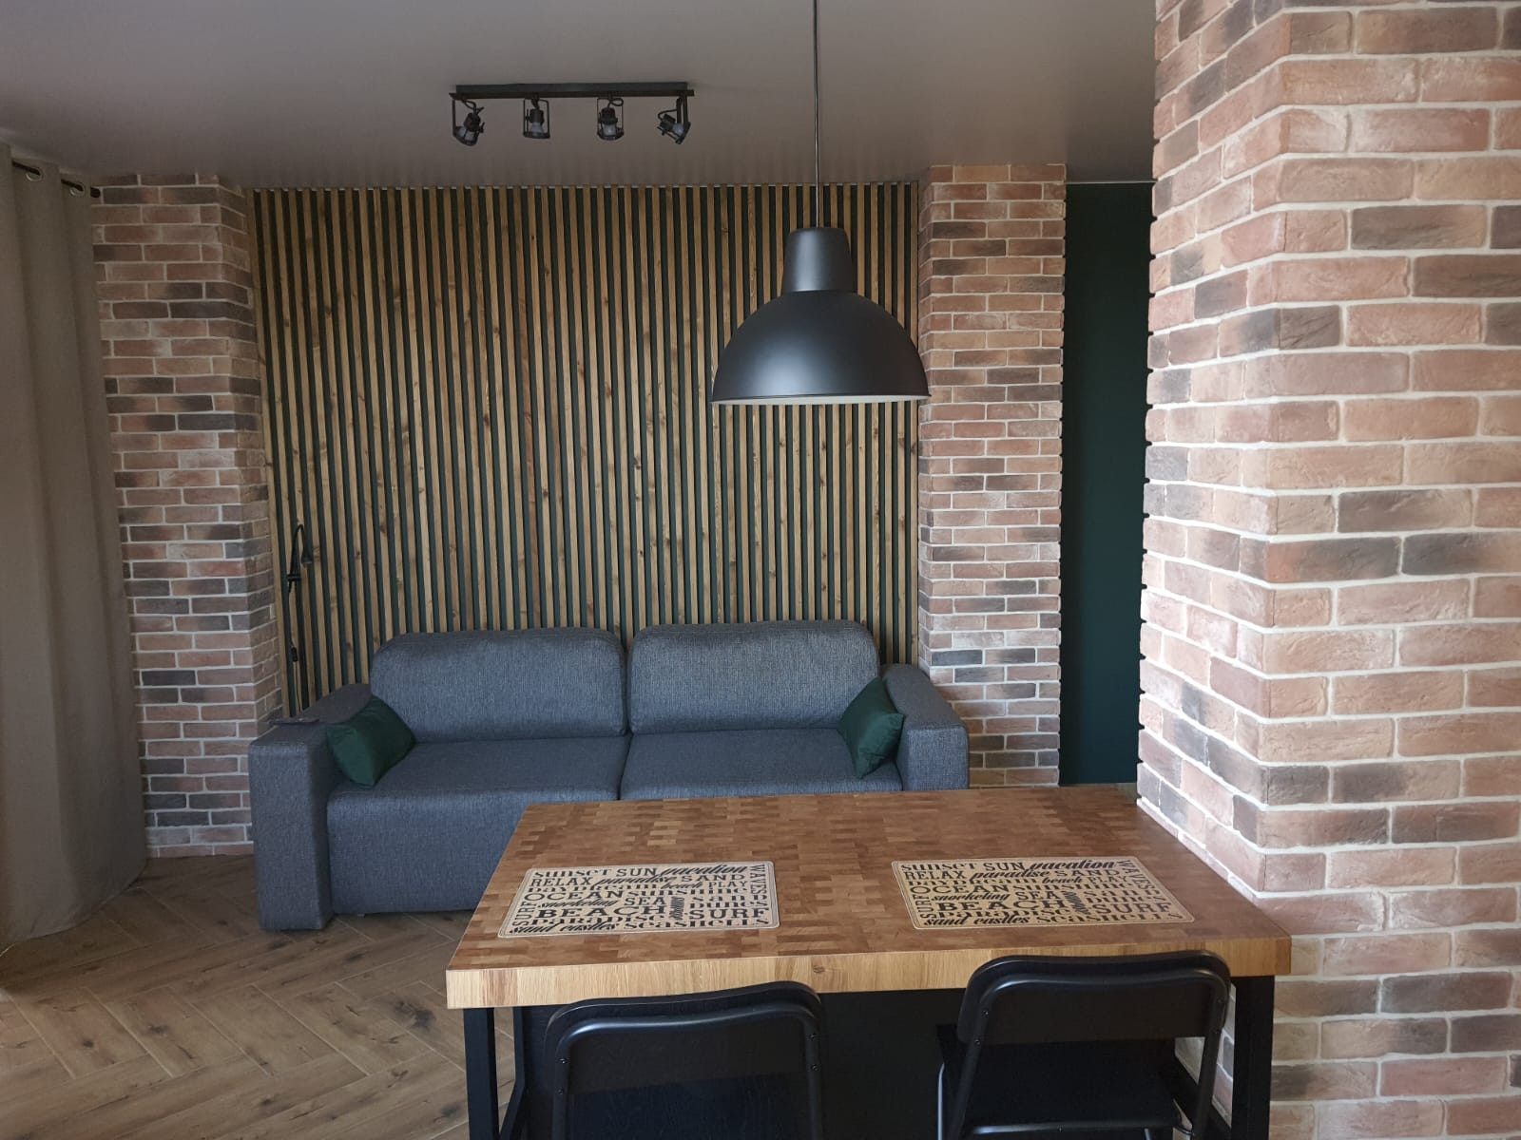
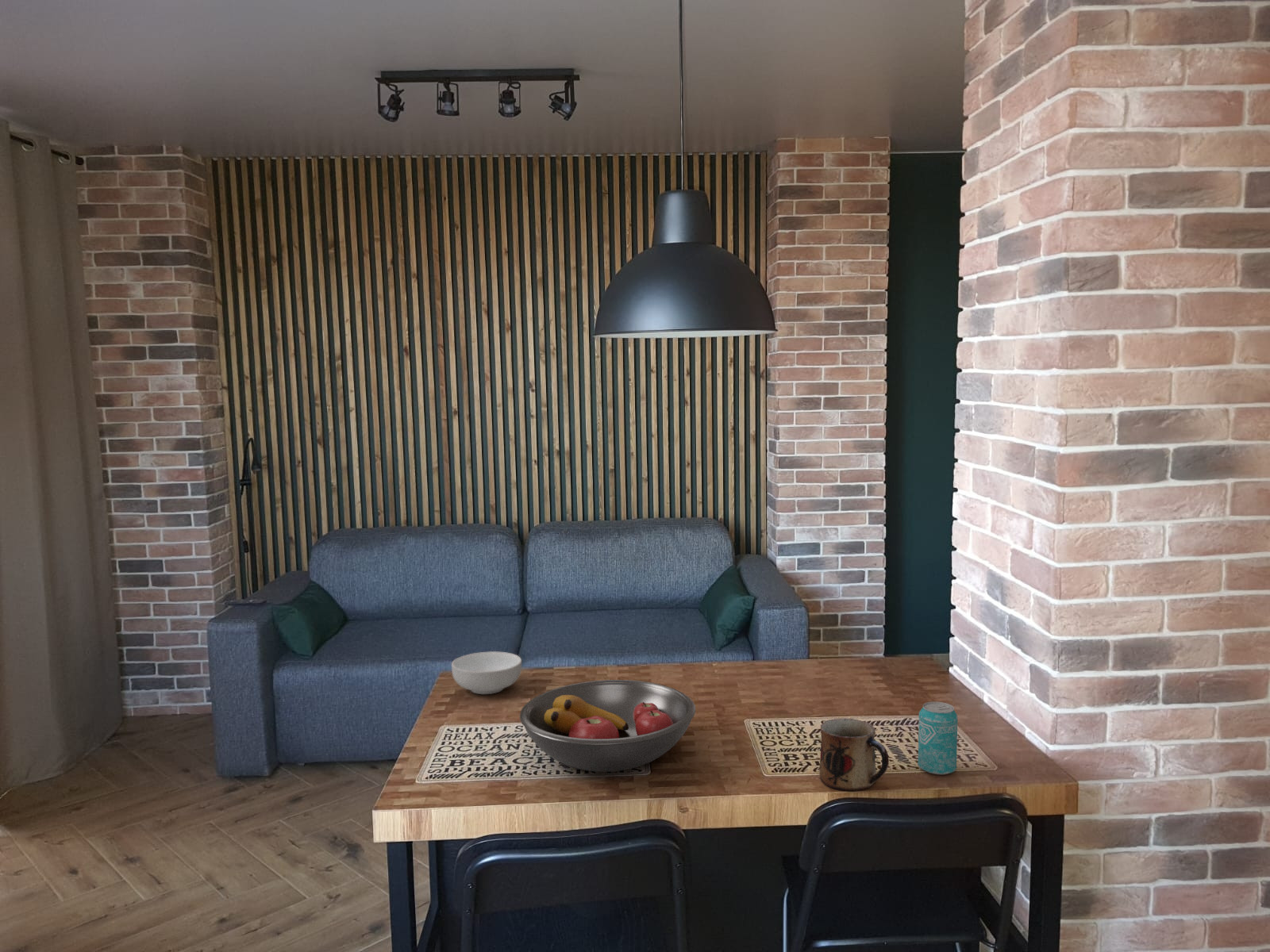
+ fruit bowl (608, 725)
+ beverage can (937, 738)
+ cereal bowl (487, 674)
+ mug (851, 754)
